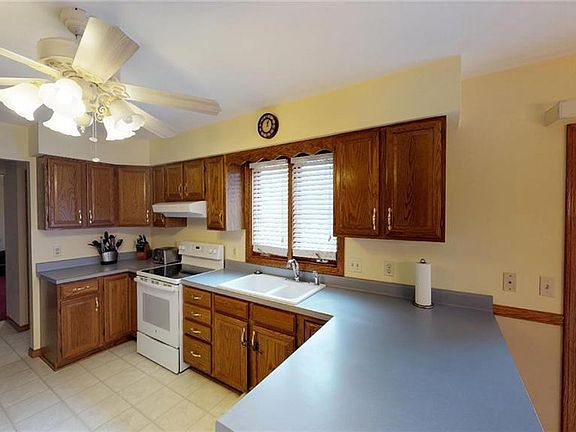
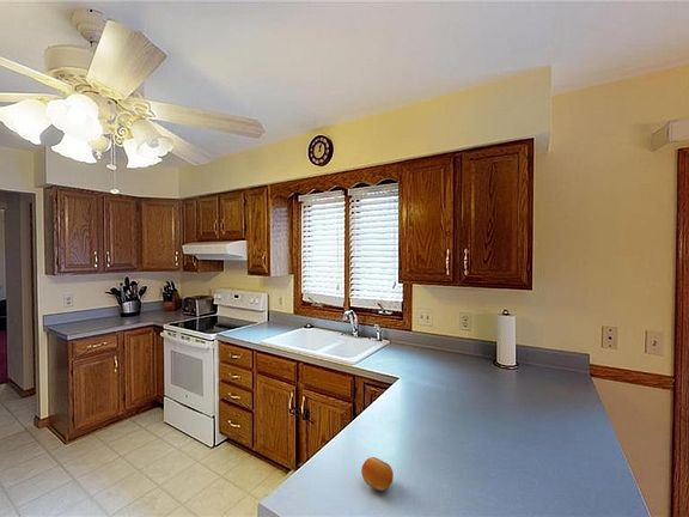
+ fruit (377, 473)
